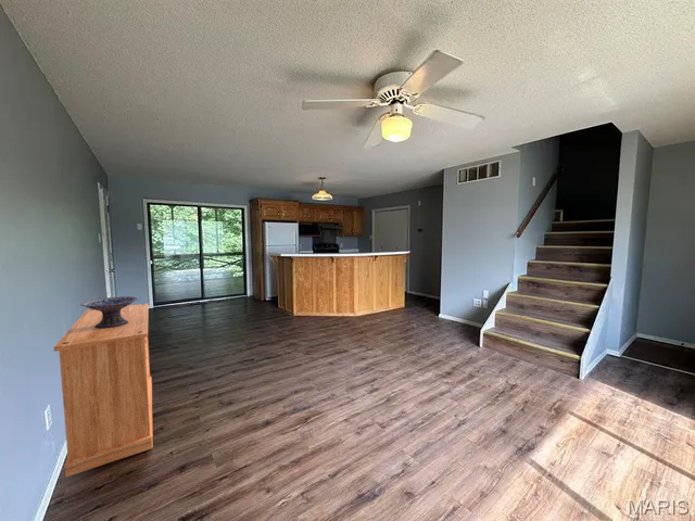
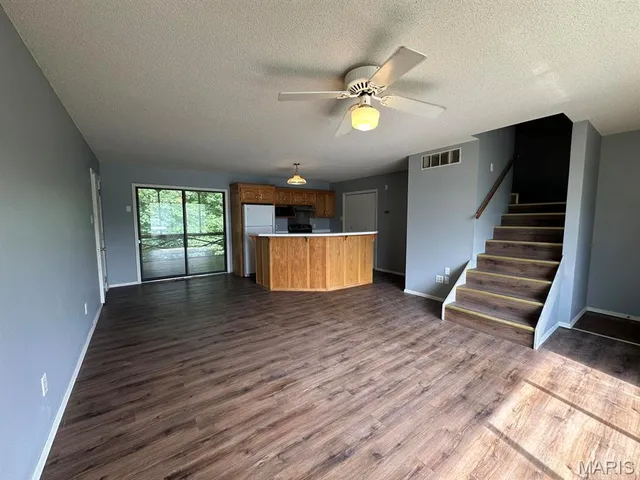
- decorative bowl (111, 312)
- dresser (115, 370)
